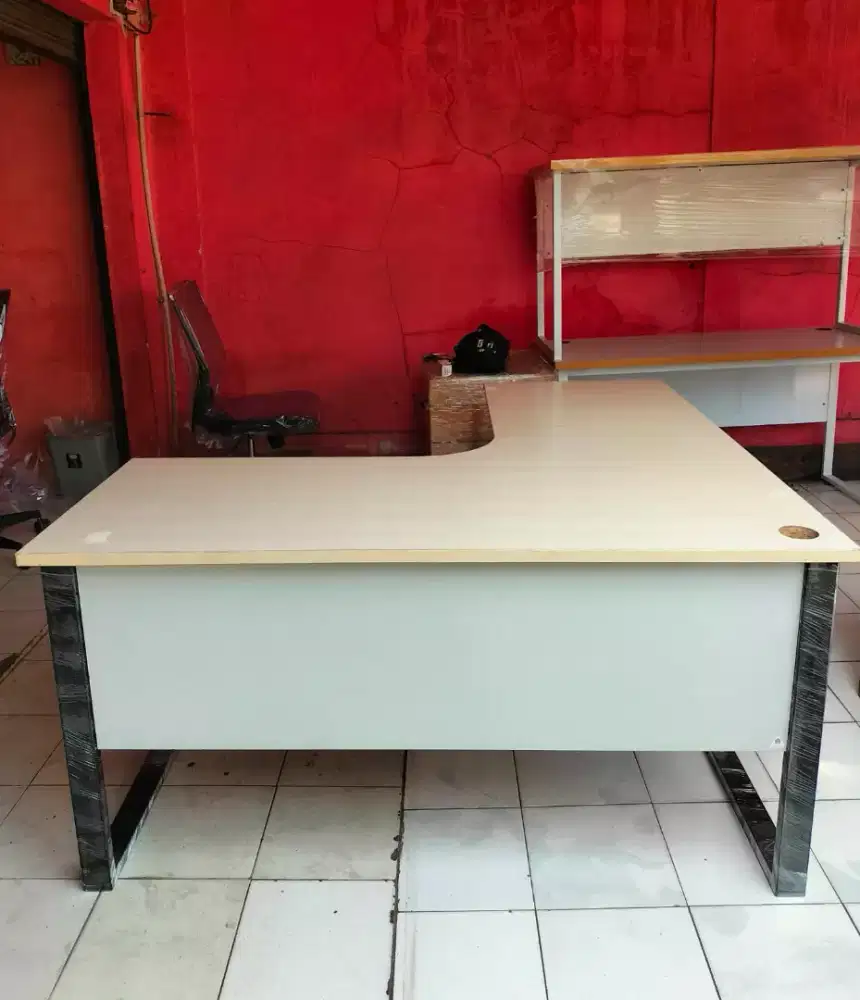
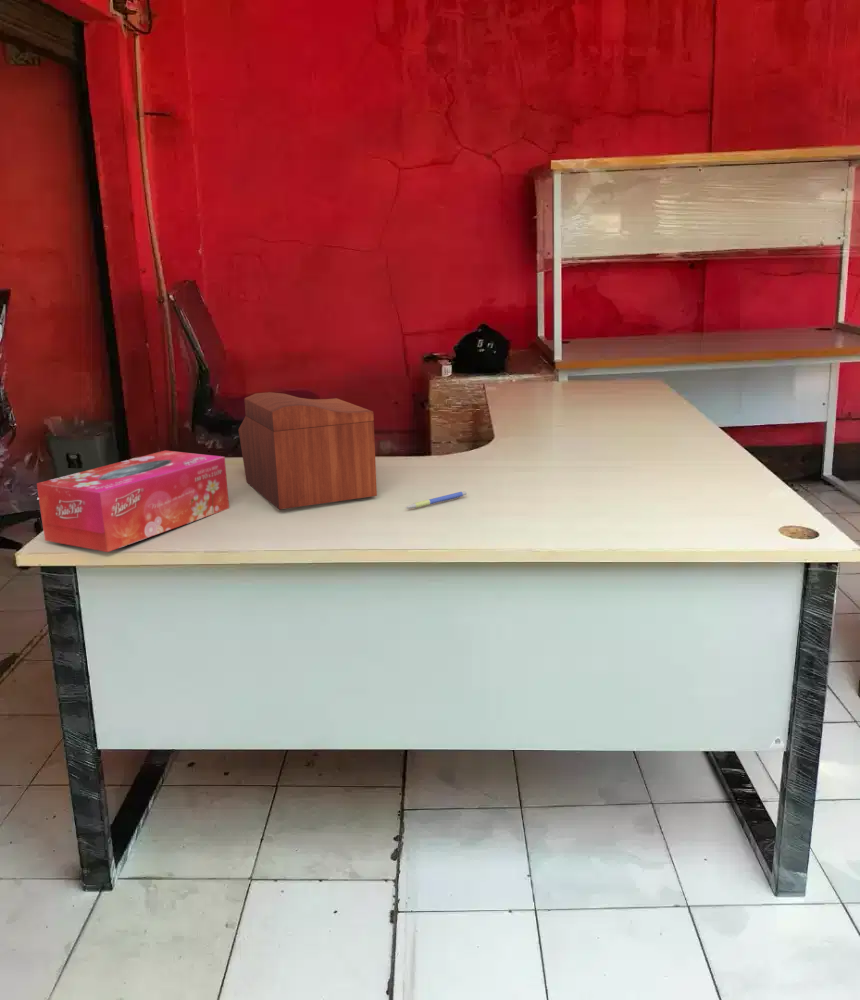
+ tissue box (138, 496)
+ pen (436, 500)
+ sewing box (306, 441)
